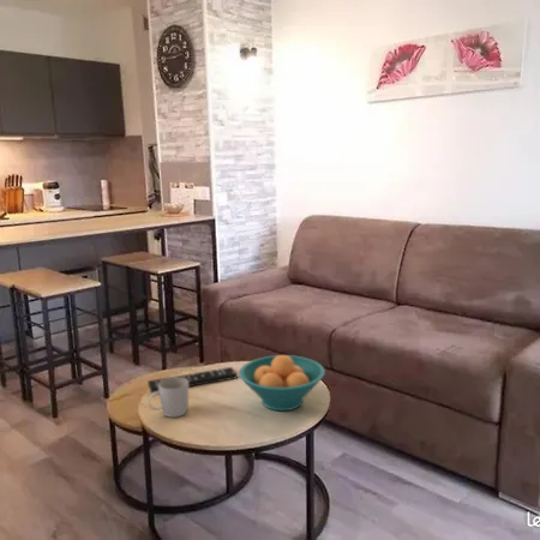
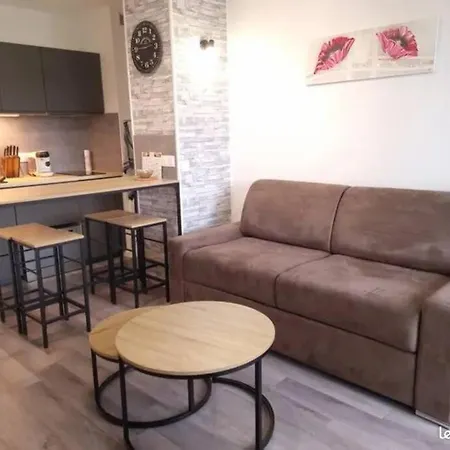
- remote control (193, 378)
- mug (168, 398)
- fruit bowl (282, 379)
